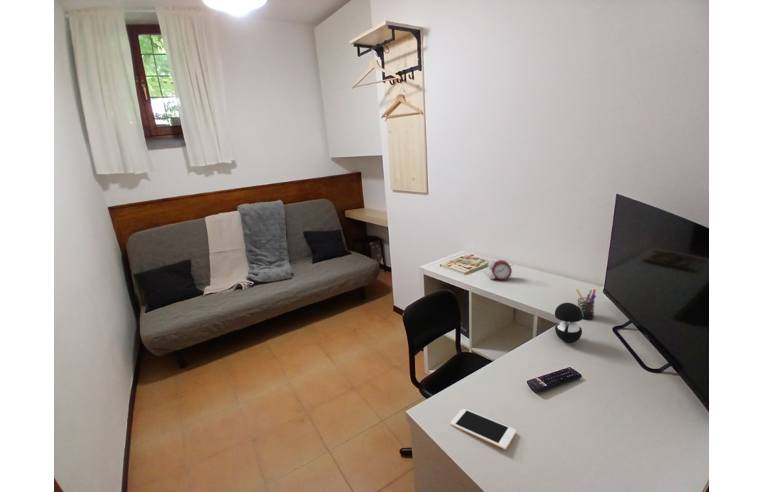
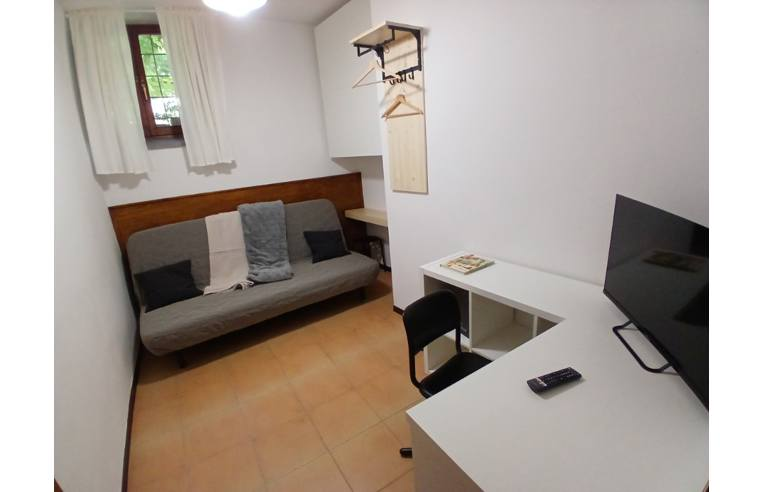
- speaker (568, 322)
- alarm clock (499, 269)
- pen holder (587, 302)
- cell phone (482, 427)
